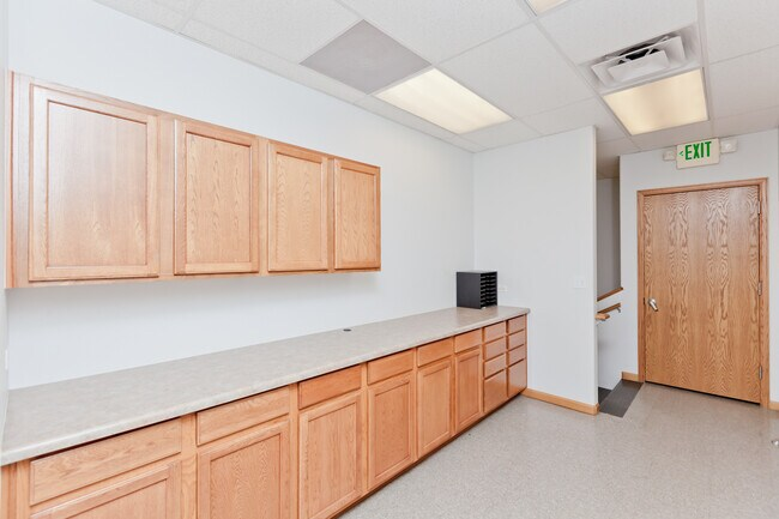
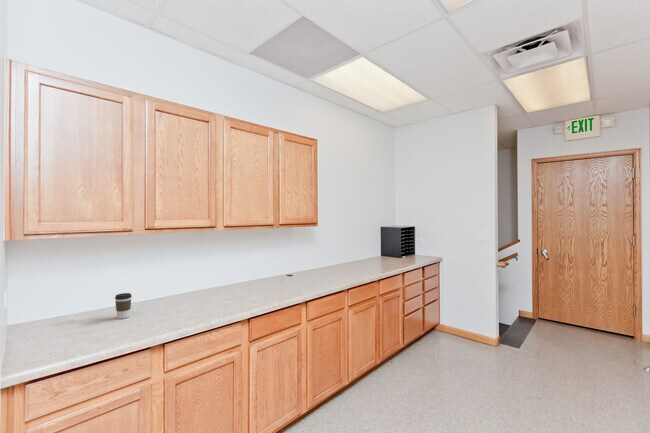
+ coffee cup (123, 305)
